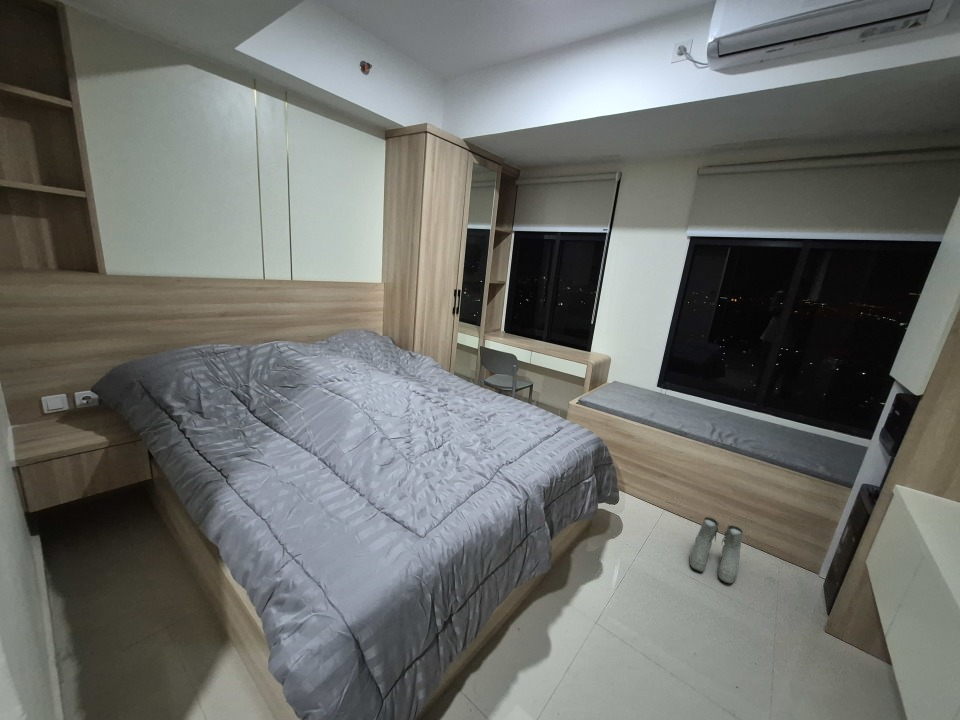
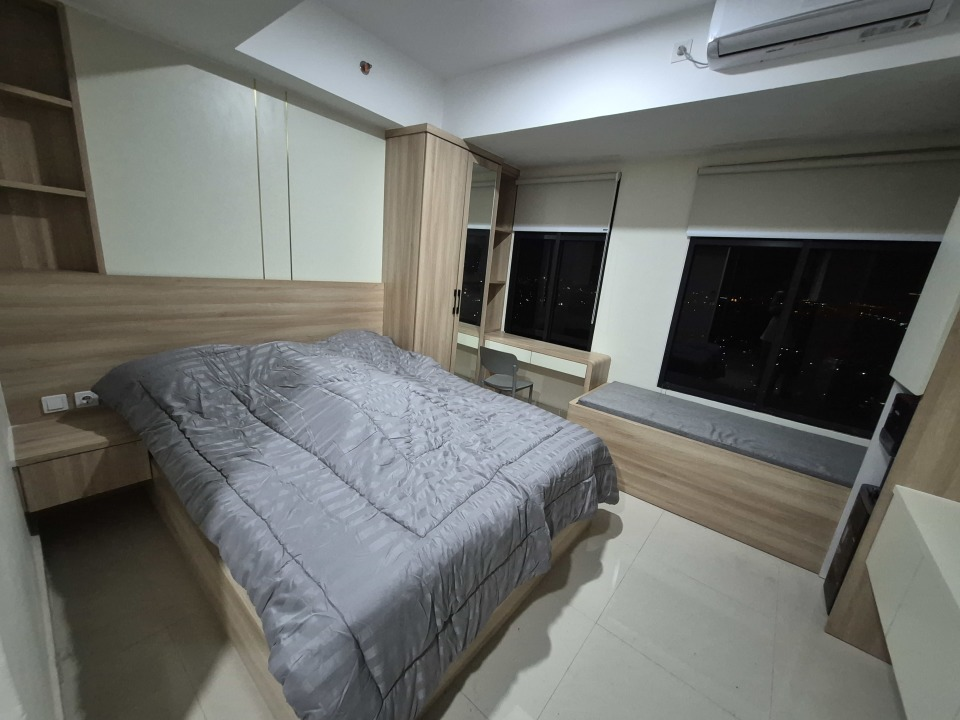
- boots (722, 549)
